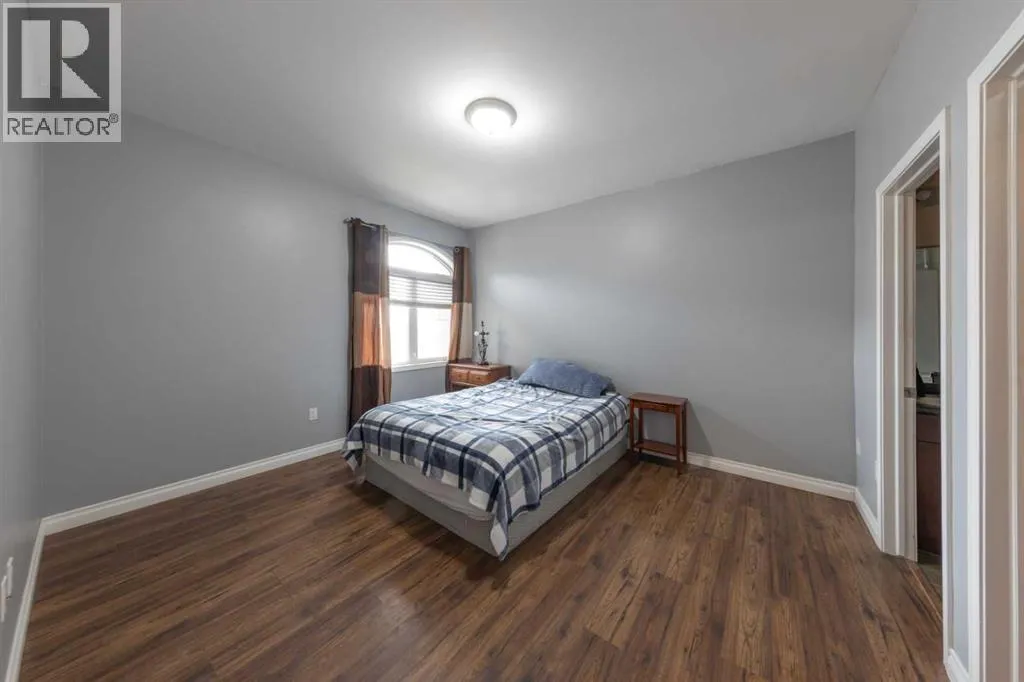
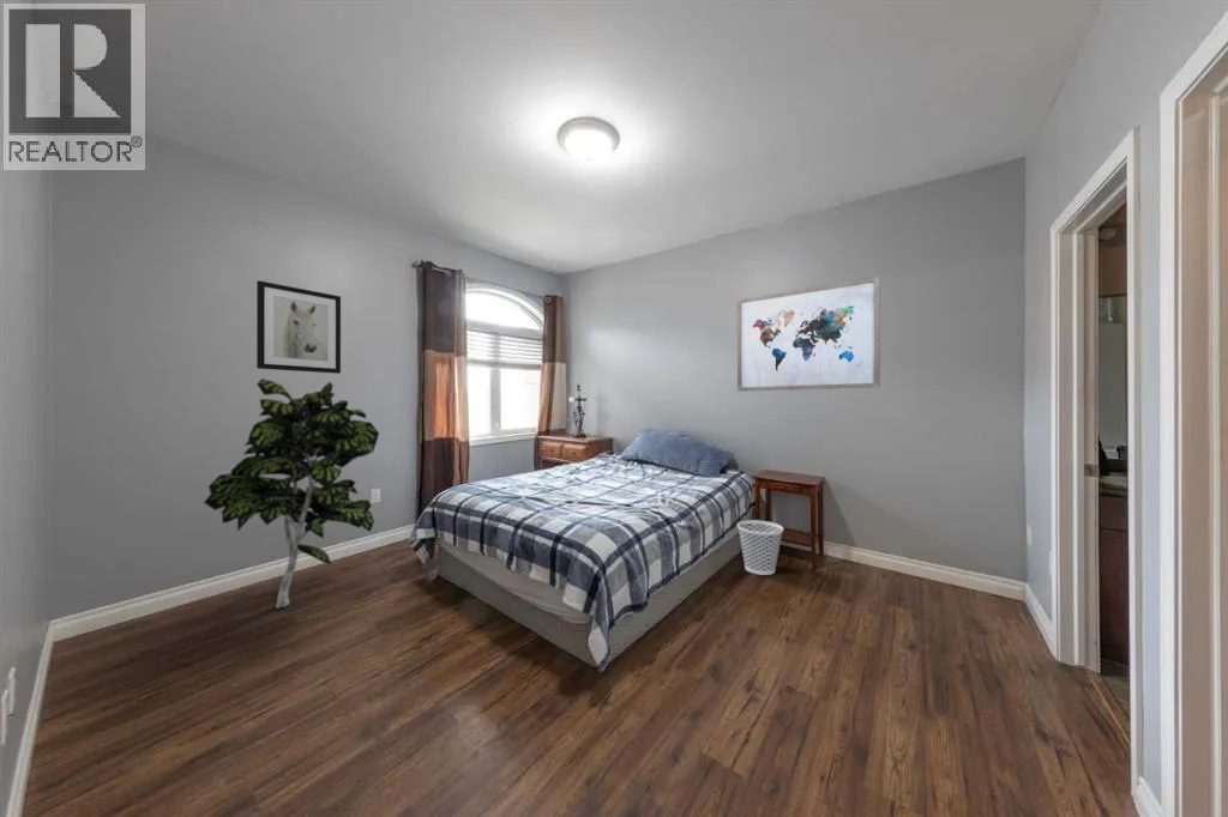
+ indoor plant (295, 489)
+ wastebasket (759, 547)
+ wall art (301, 329)
+ wall art (801, 339)
